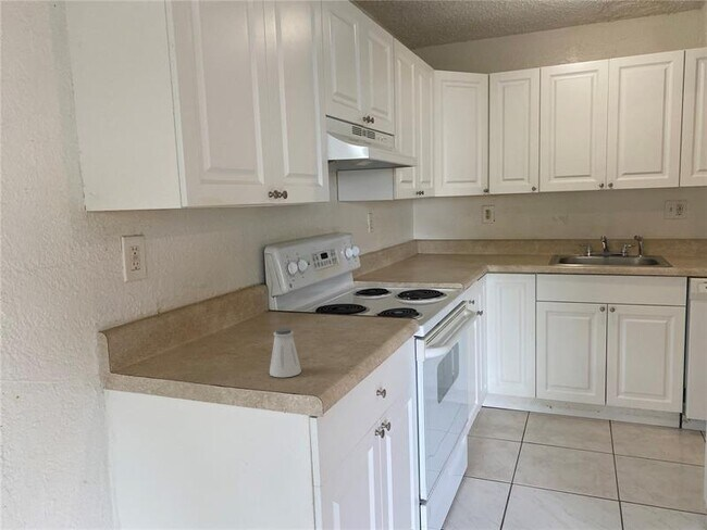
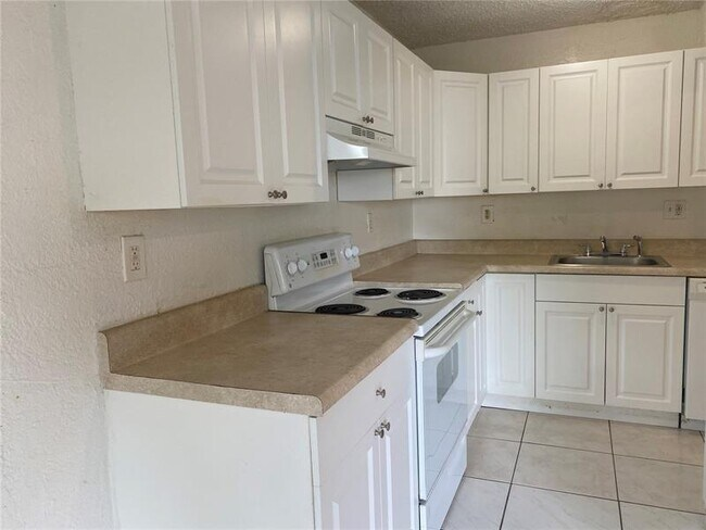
- saltshaker (284, 351)
